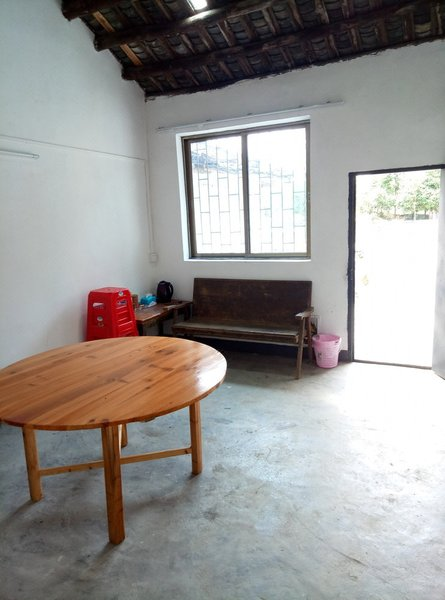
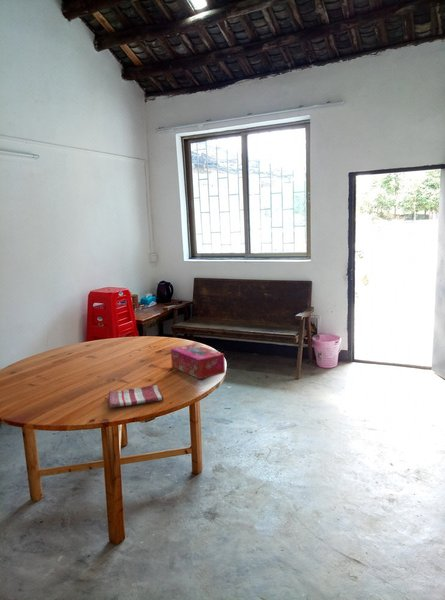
+ tissue box (197, 360)
+ dish towel (135, 395)
